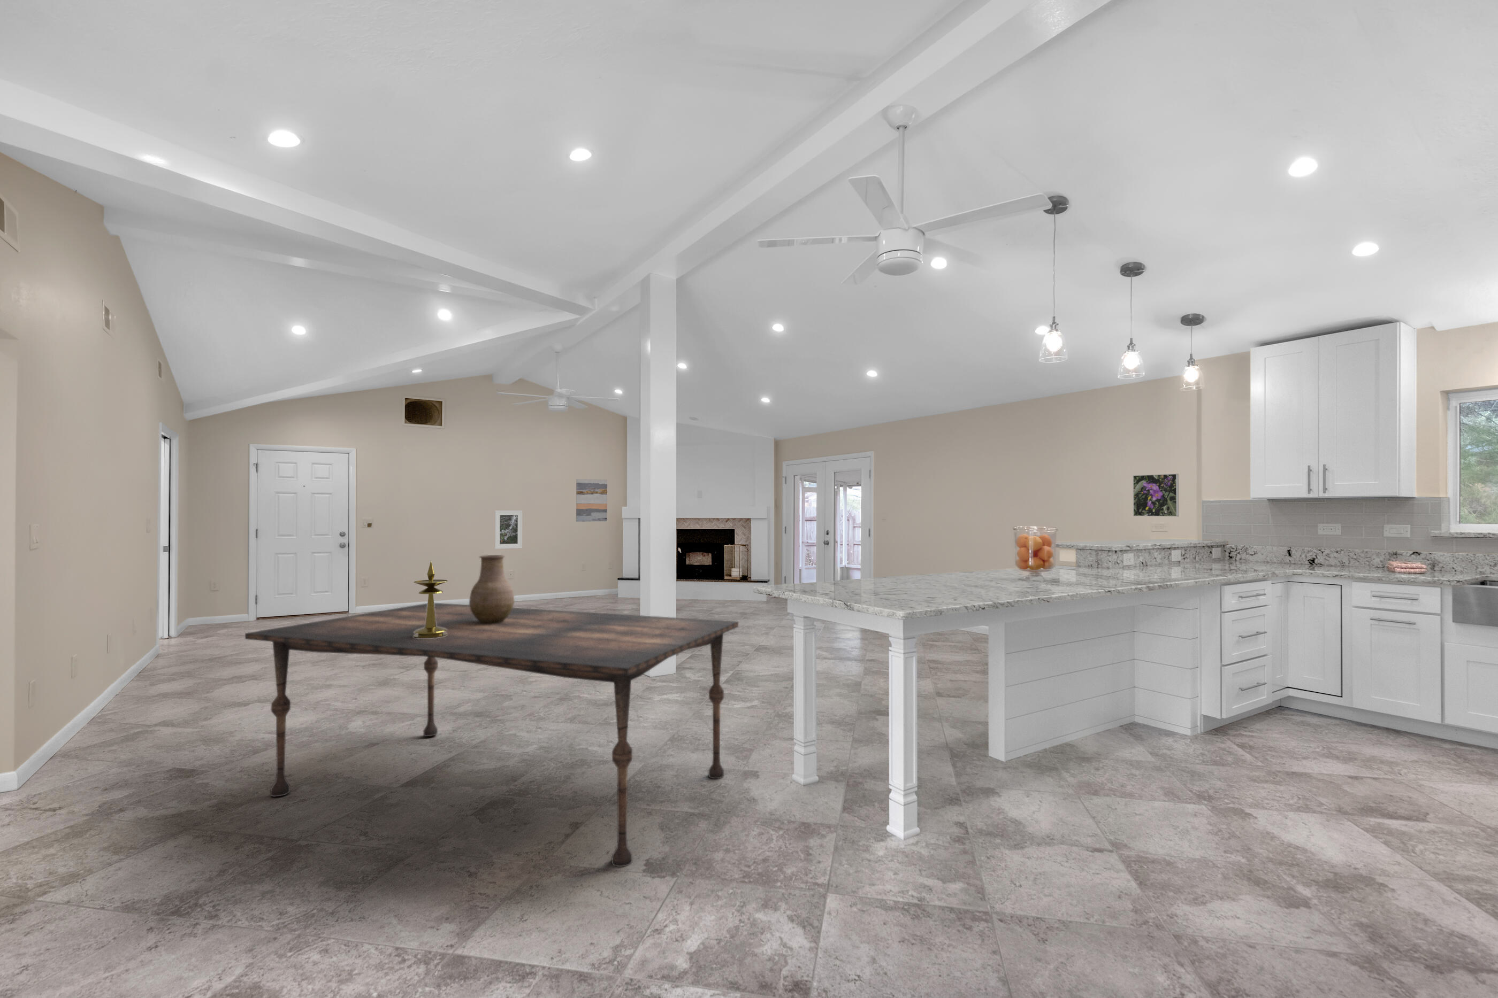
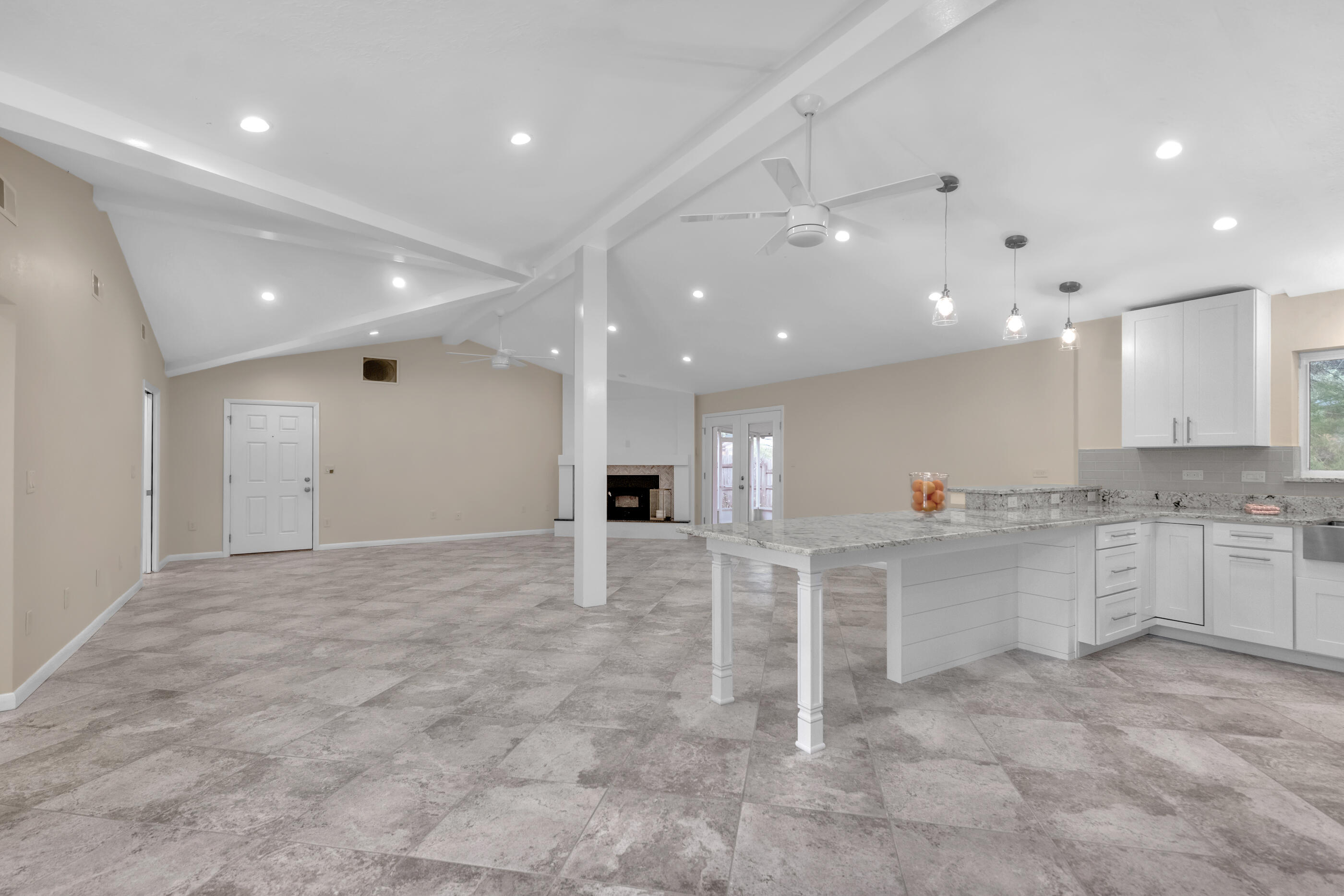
- vase (492, 588)
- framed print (508, 529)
- candlestick (430, 598)
- wall art (592, 500)
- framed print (1155, 495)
- dining table (509, 668)
